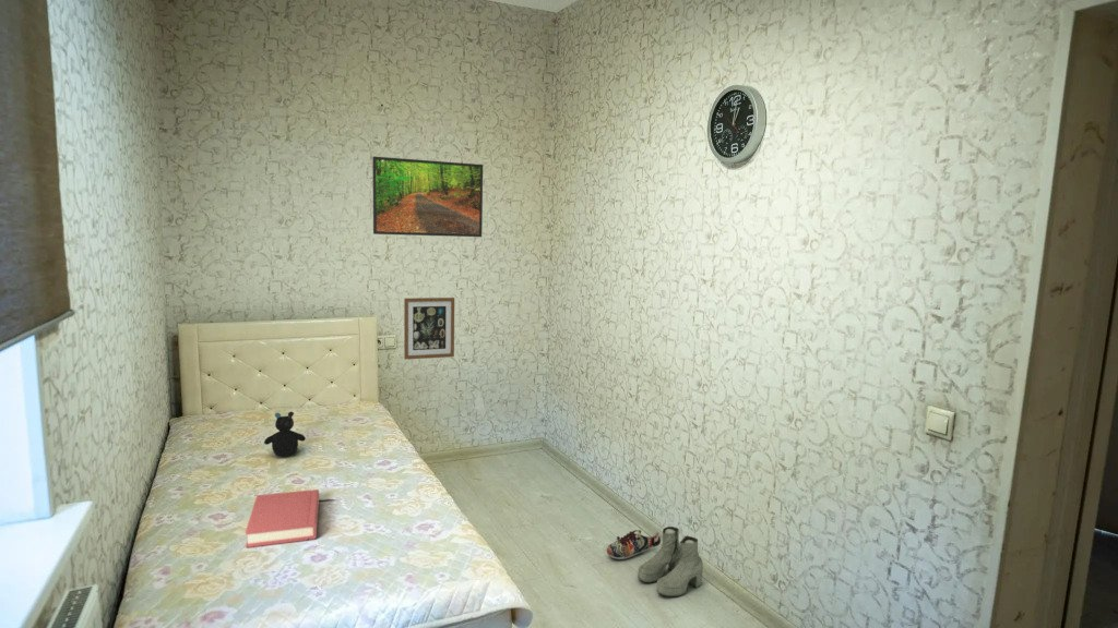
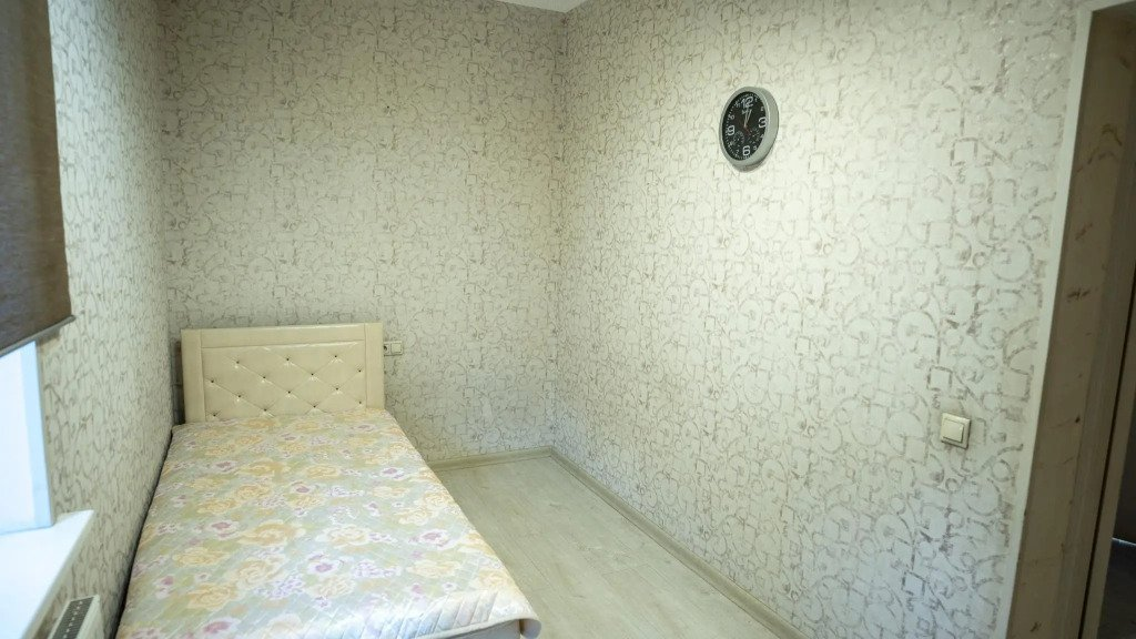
- boots (671, 558)
- hardback book (285, 516)
- shoe (632, 542)
- wall art (429, 327)
- teddy bear (285, 432)
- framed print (429, 198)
